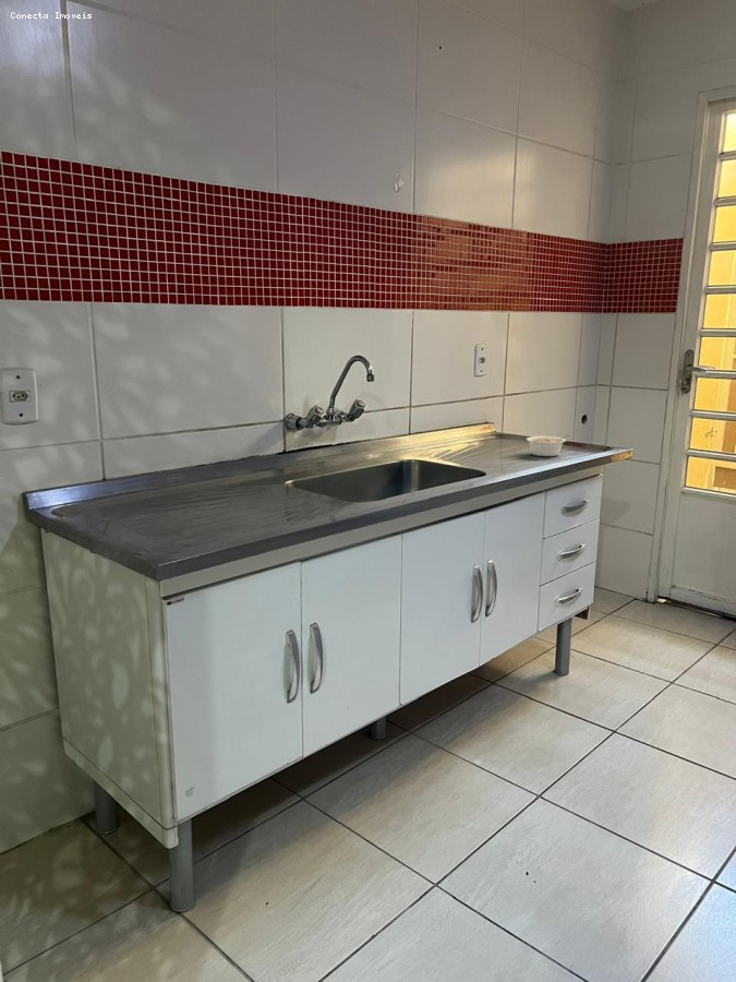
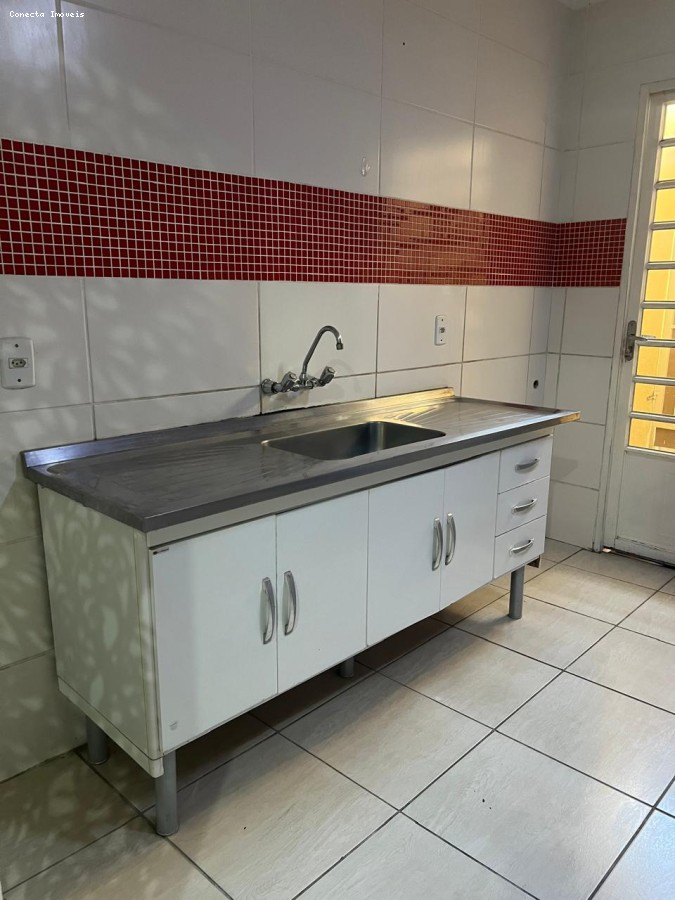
- legume (546, 444)
